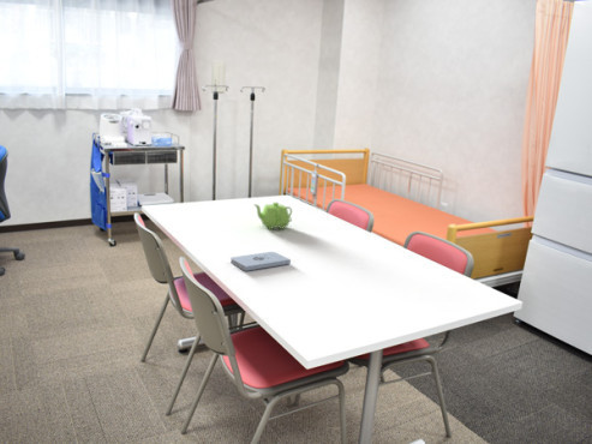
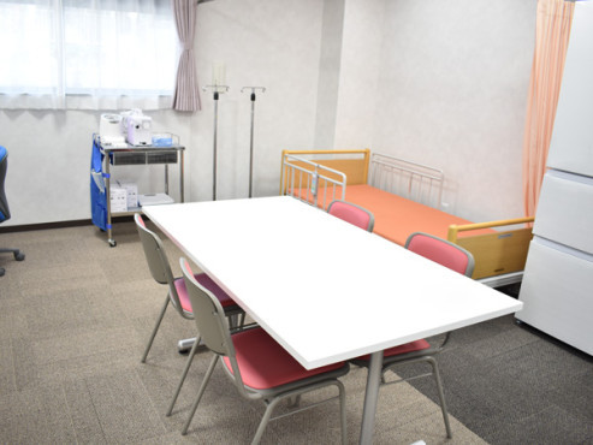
- teapot (273, 215)
- notepad (259, 260)
